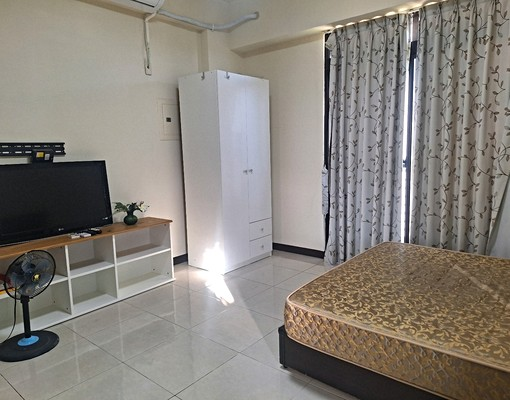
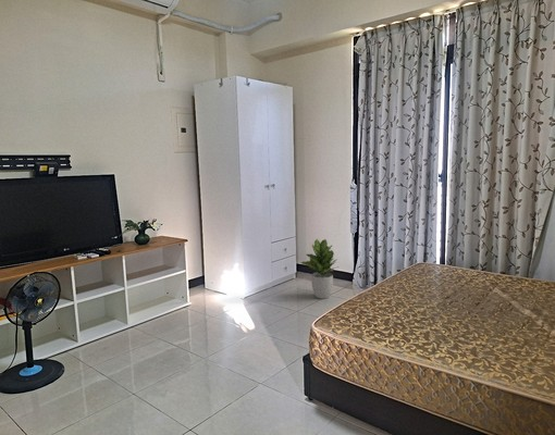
+ potted plant (321, 268)
